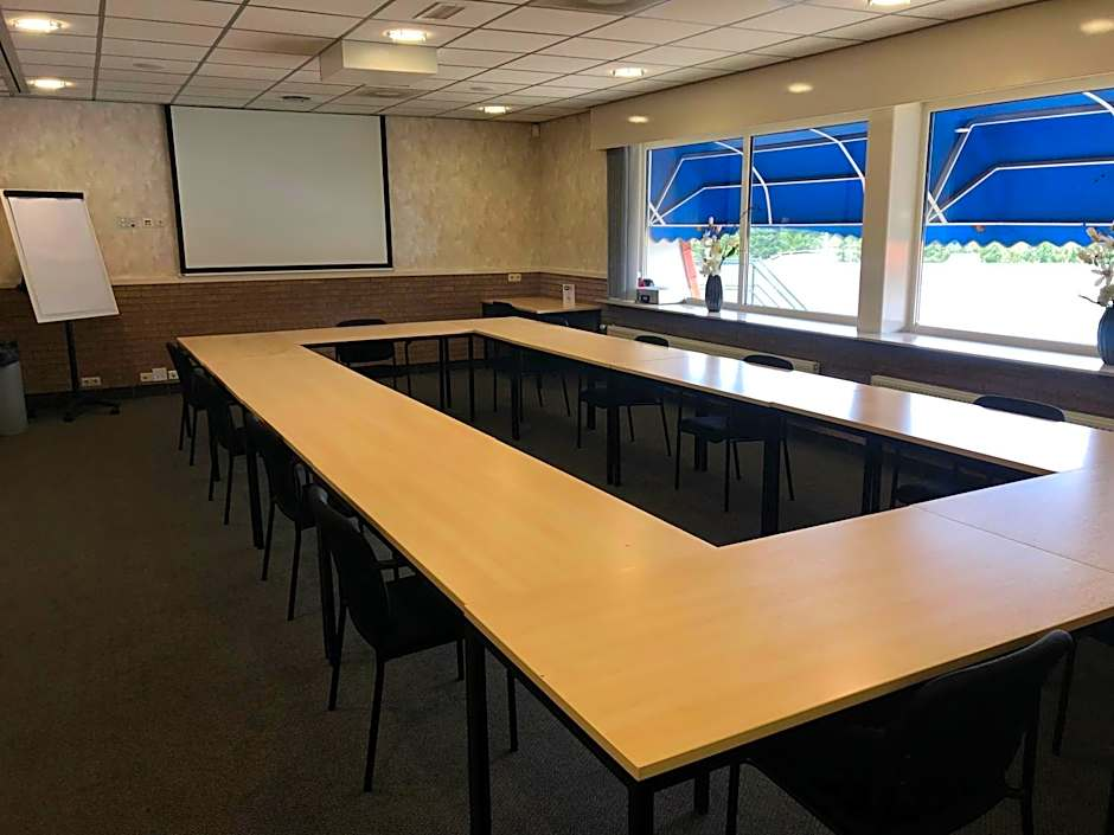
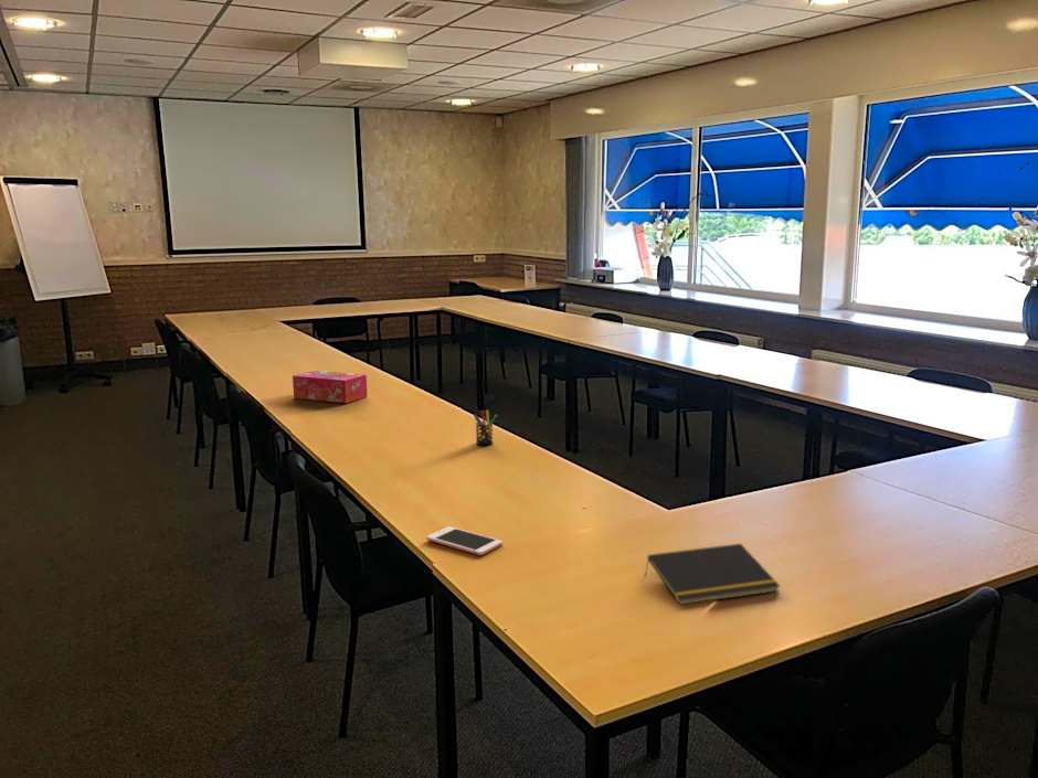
+ pen holder (486, 426)
+ notepad (711, 572)
+ cell phone (464, 540)
+ tissue box (329, 386)
